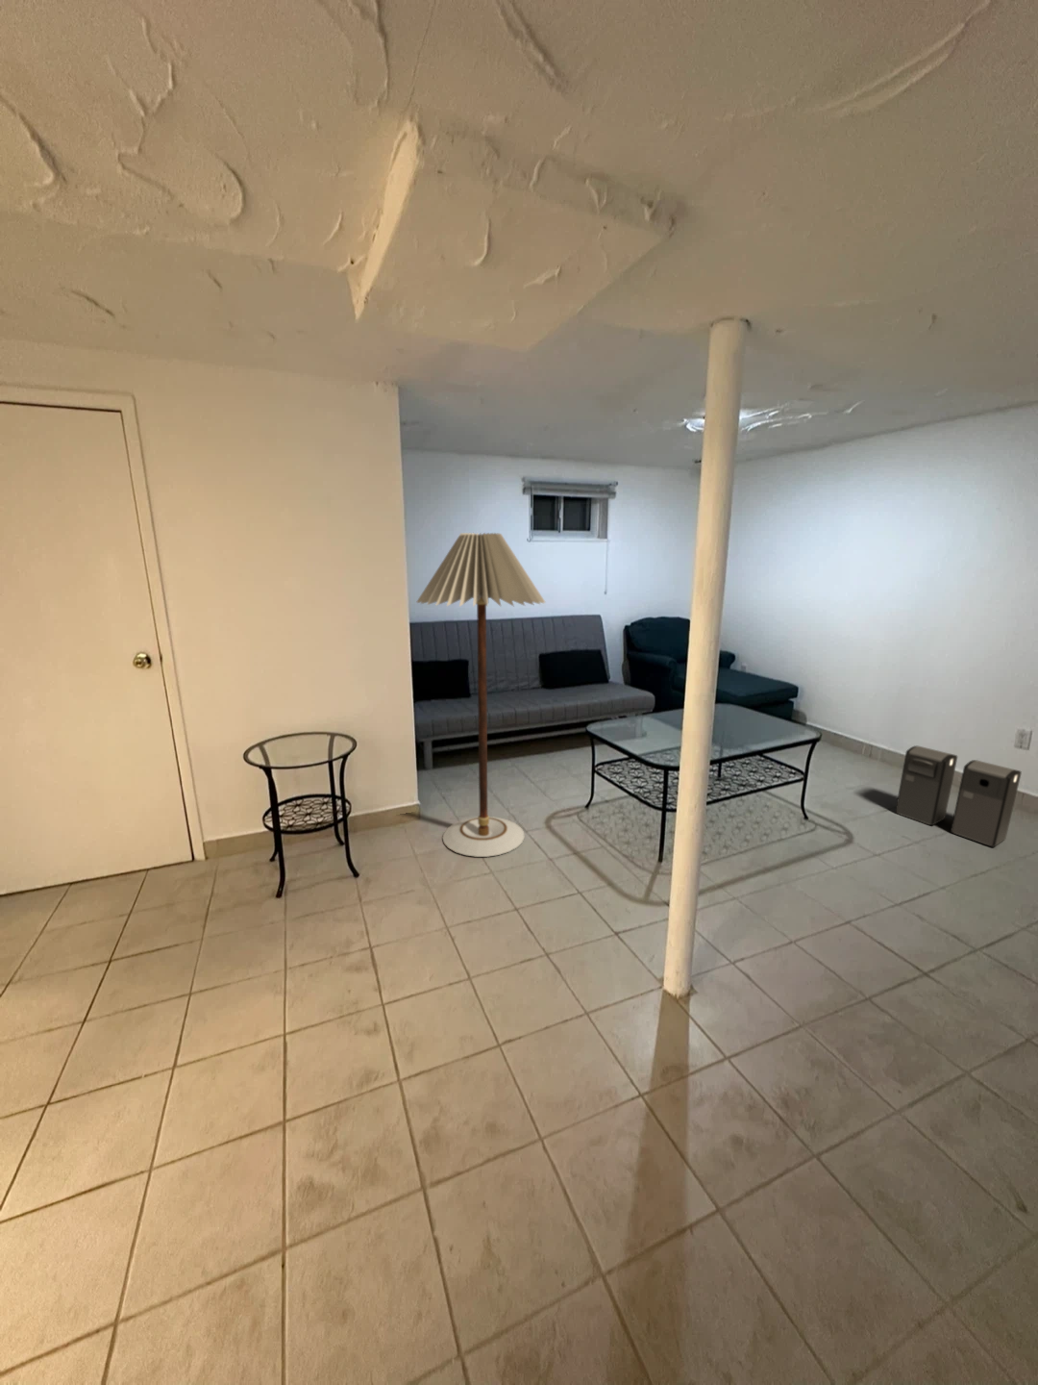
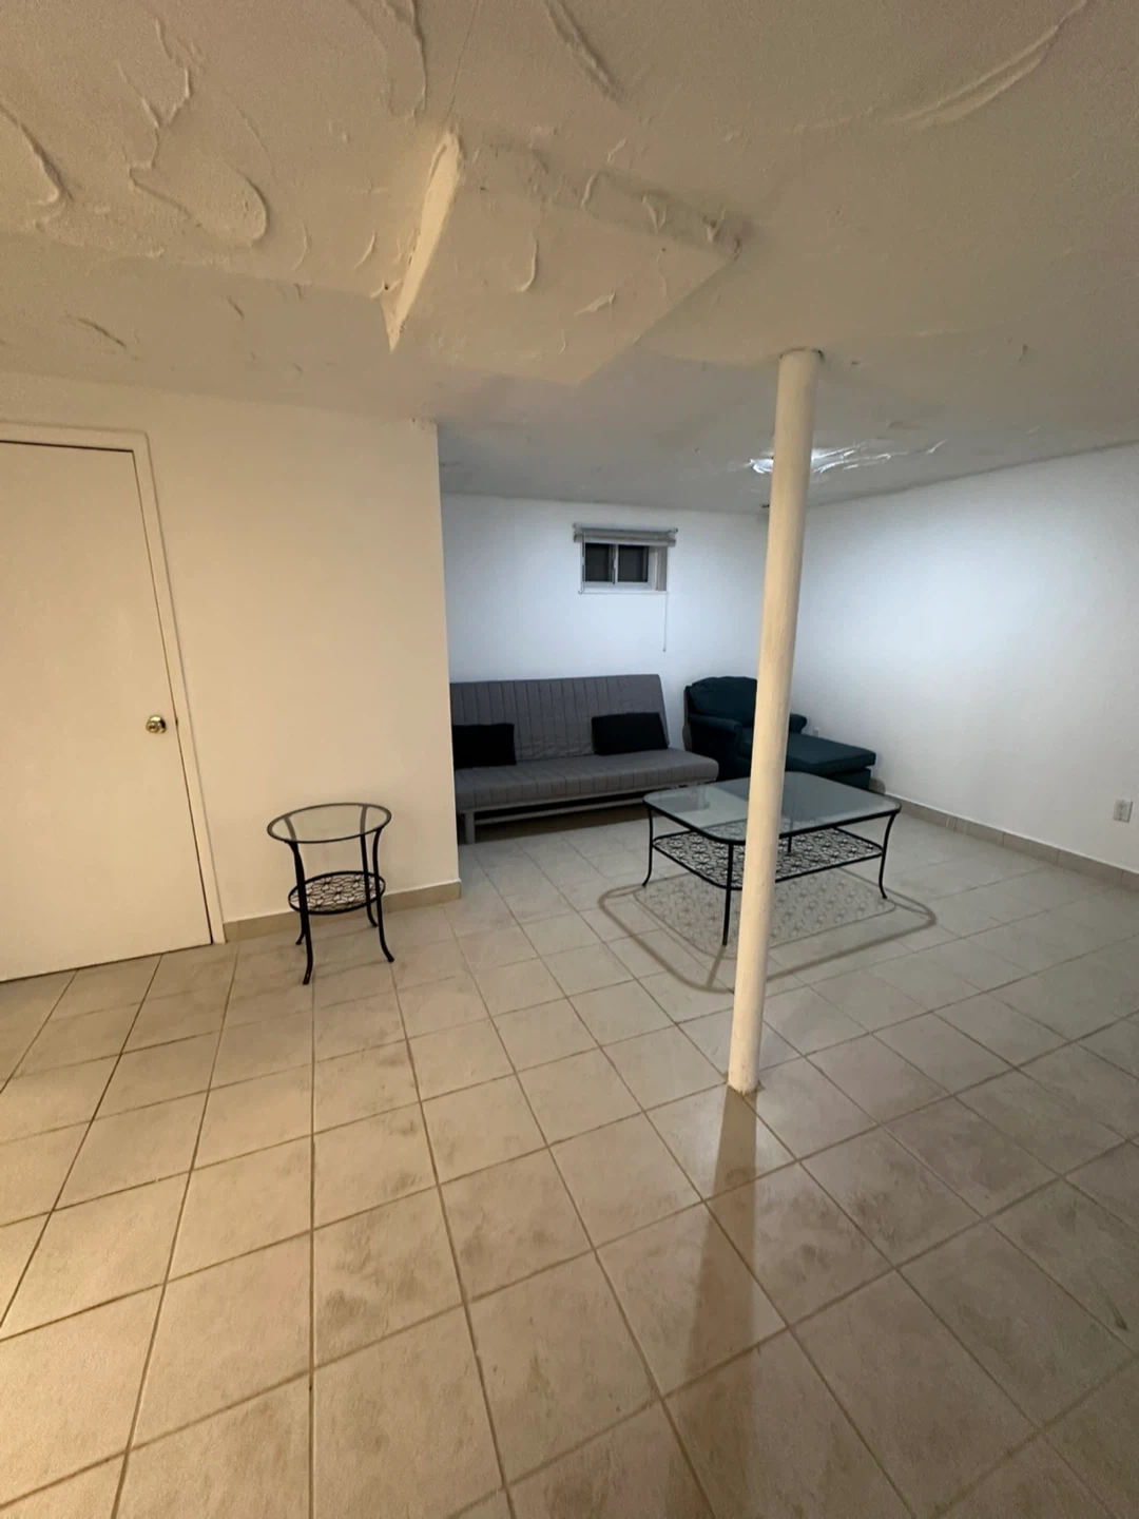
- floor lamp (482, 694)
- speaker (950, 793)
